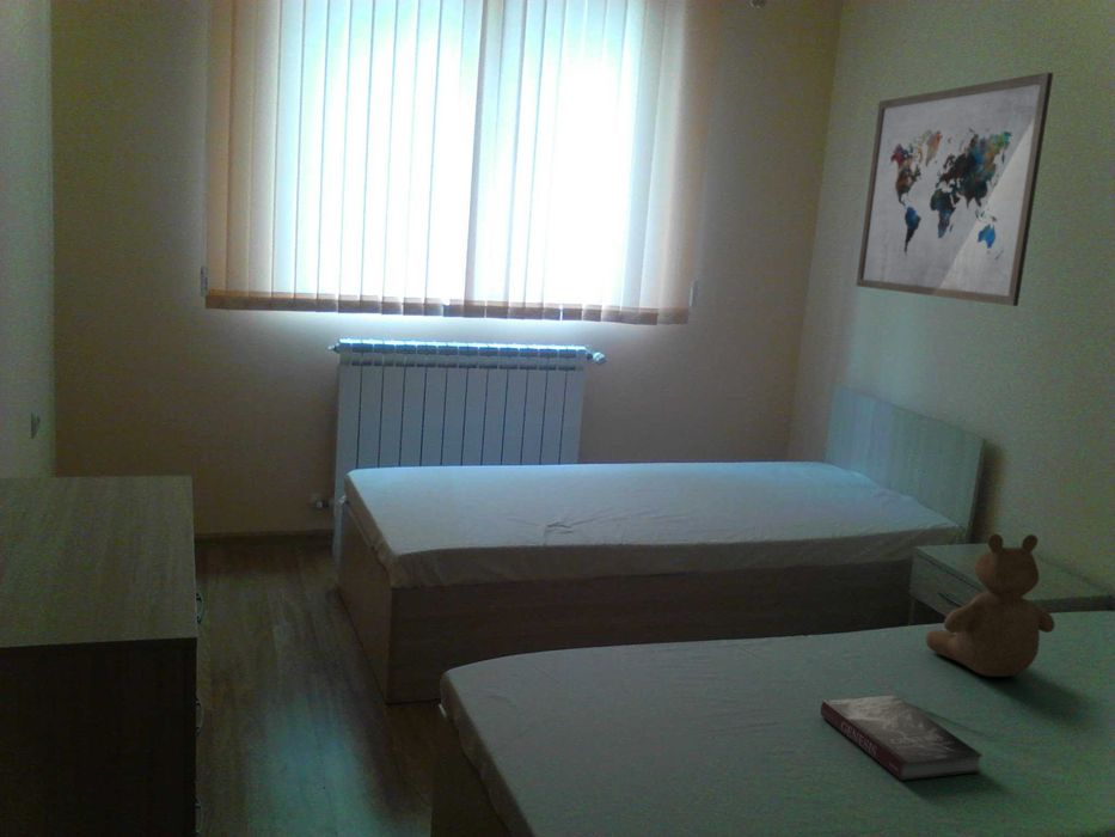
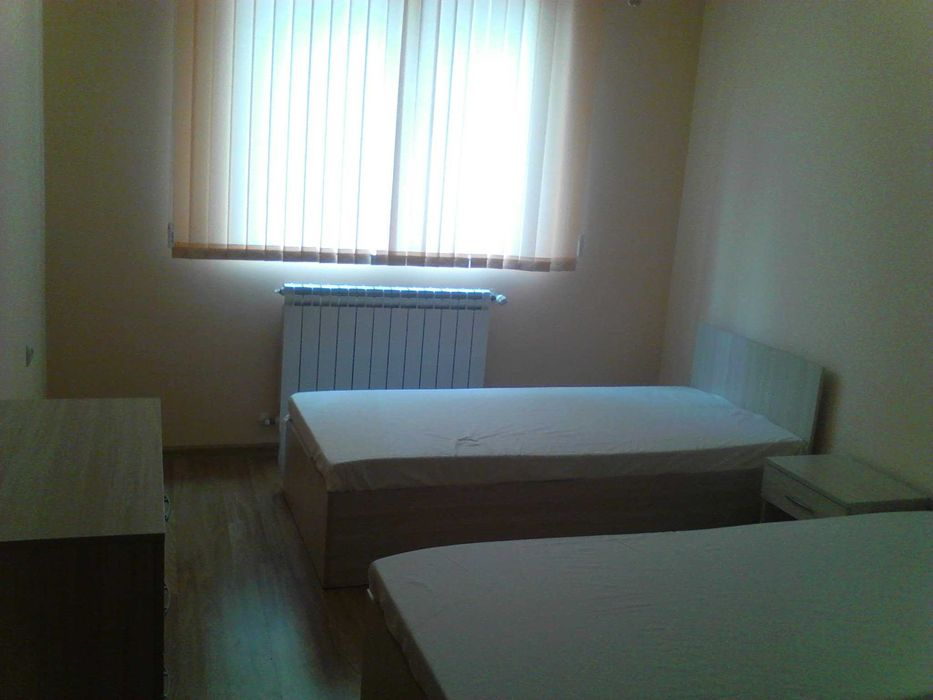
- teddy bear (988, 597)
- book (897, 734)
- wall art (941, 193)
